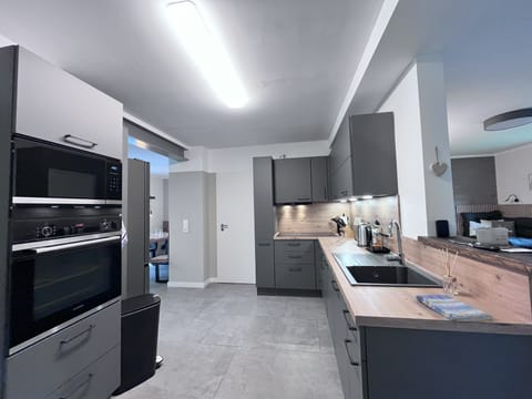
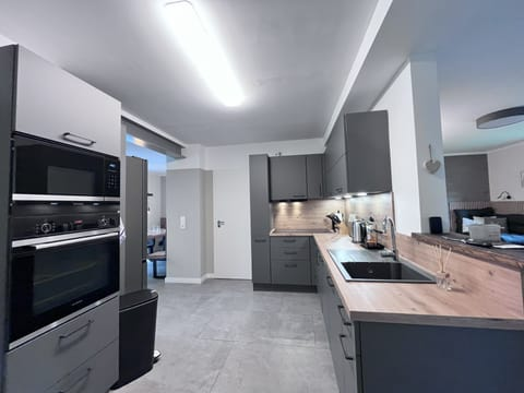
- dish towel (450, 306)
